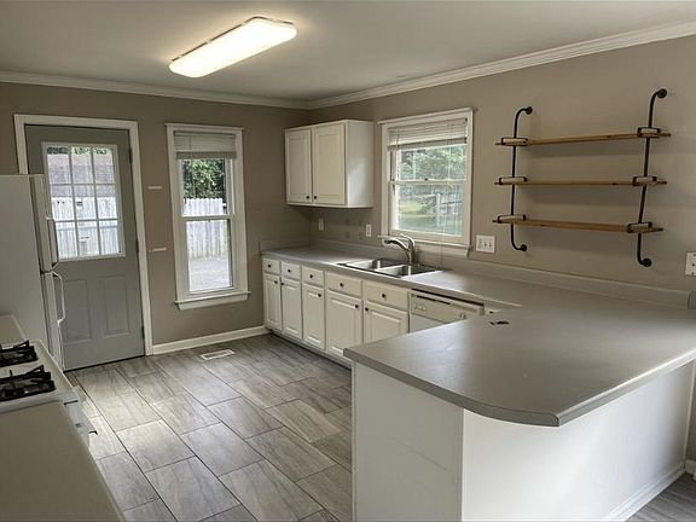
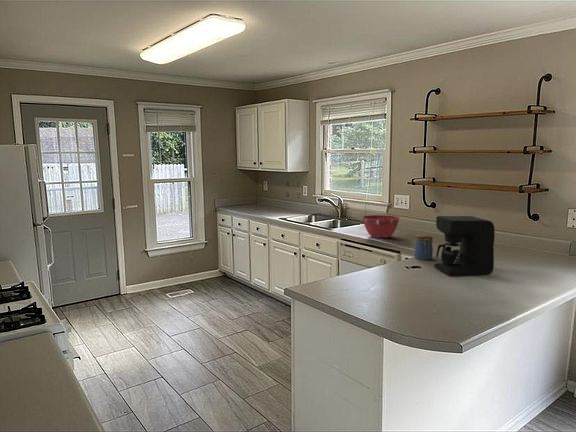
+ mixing bowl (380, 226)
+ coffee maker (460, 244)
+ jar (423, 246)
